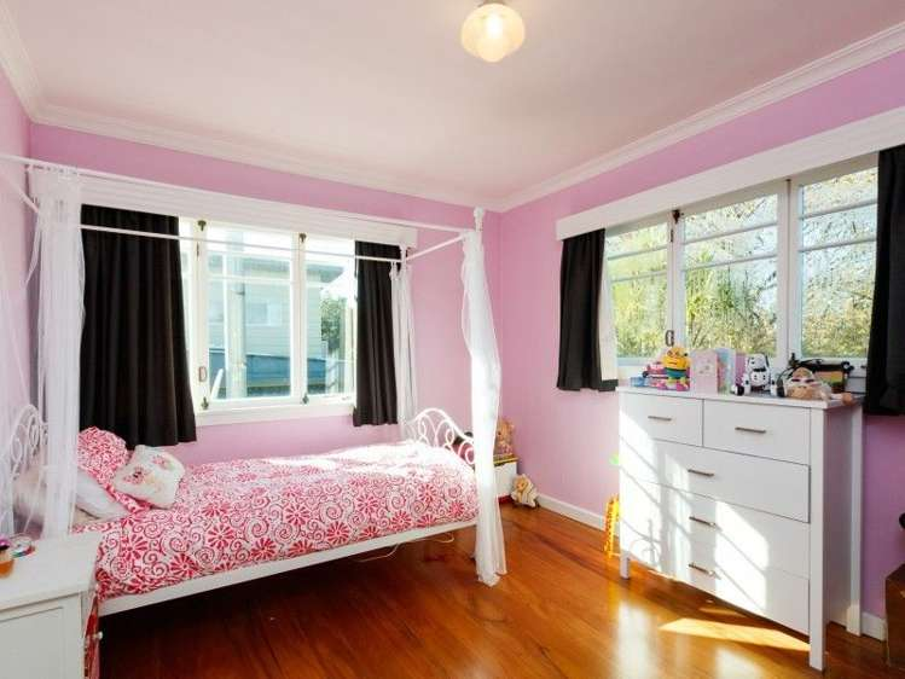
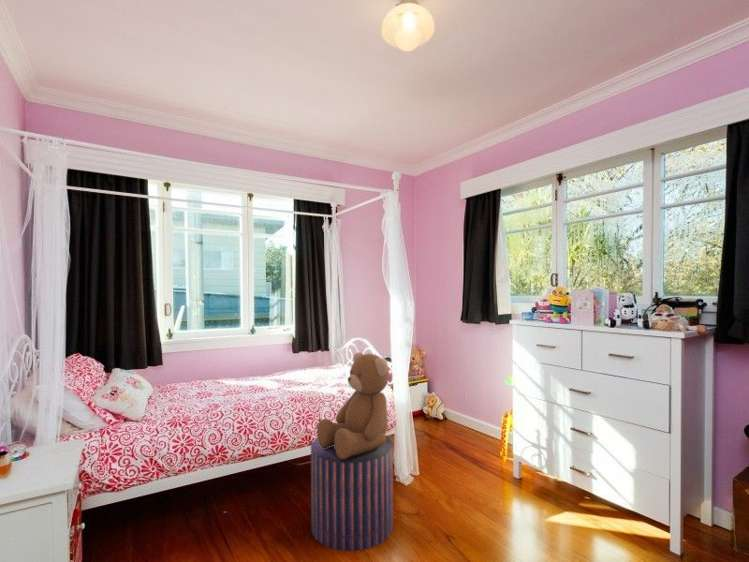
+ teddy bear (358, 400)
+ pouf (352, 484)
